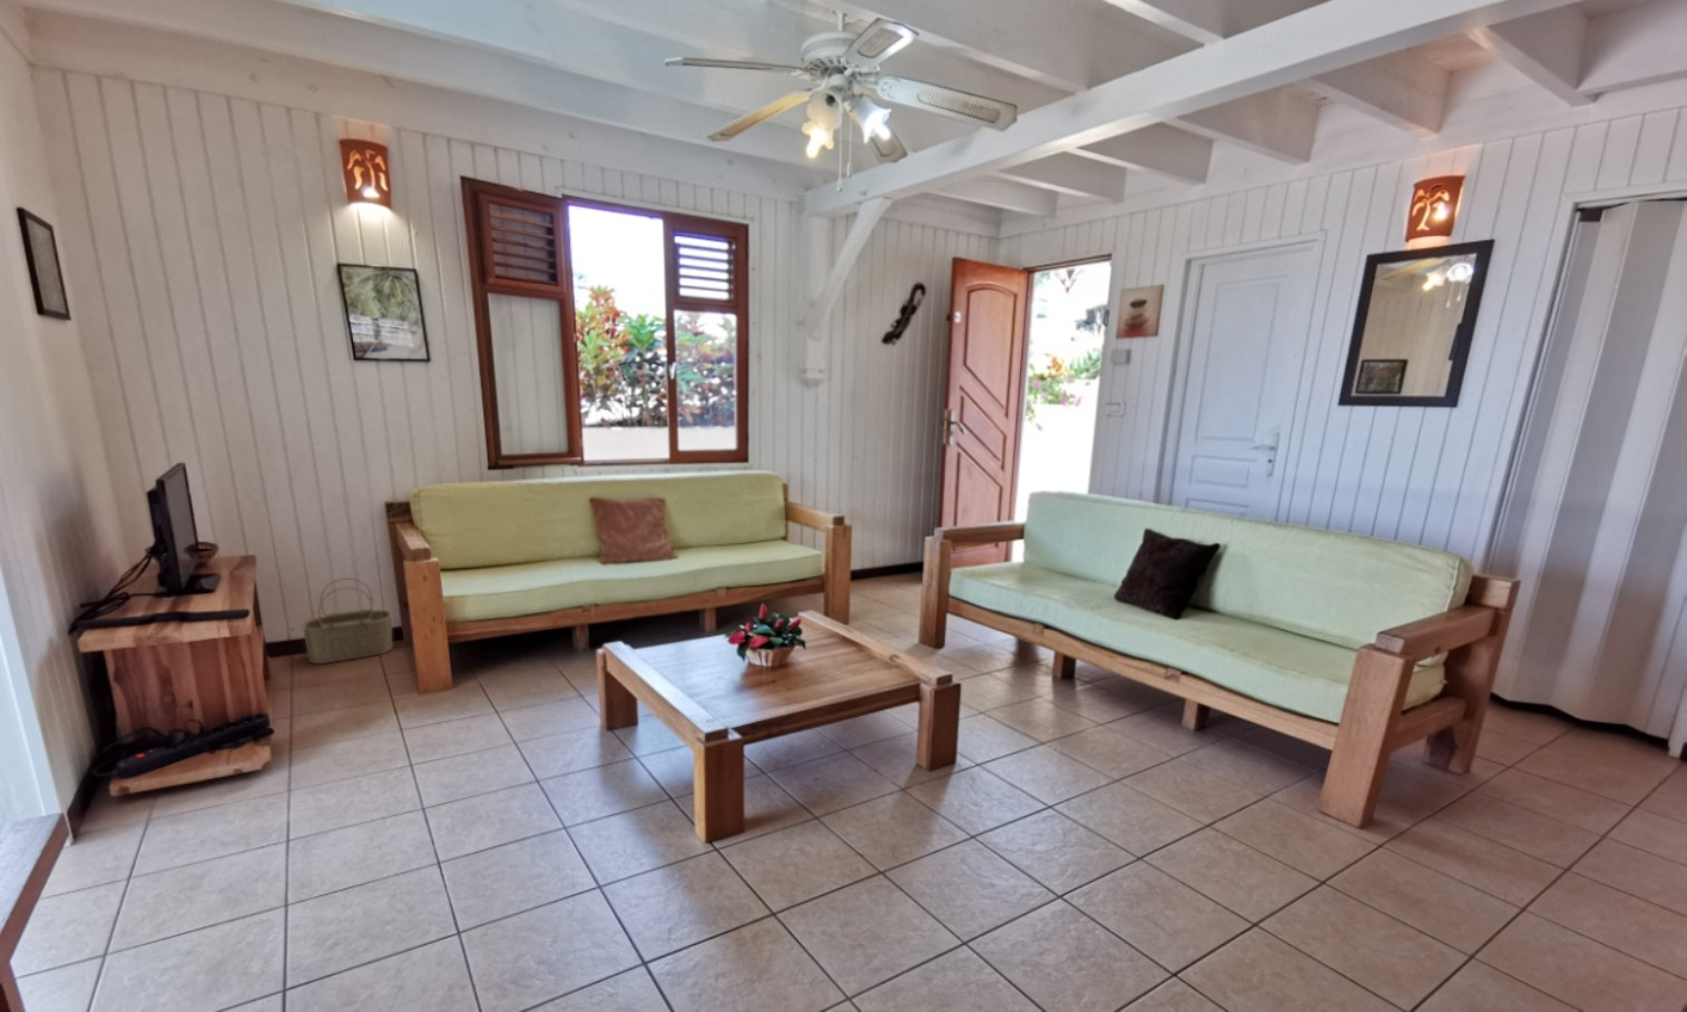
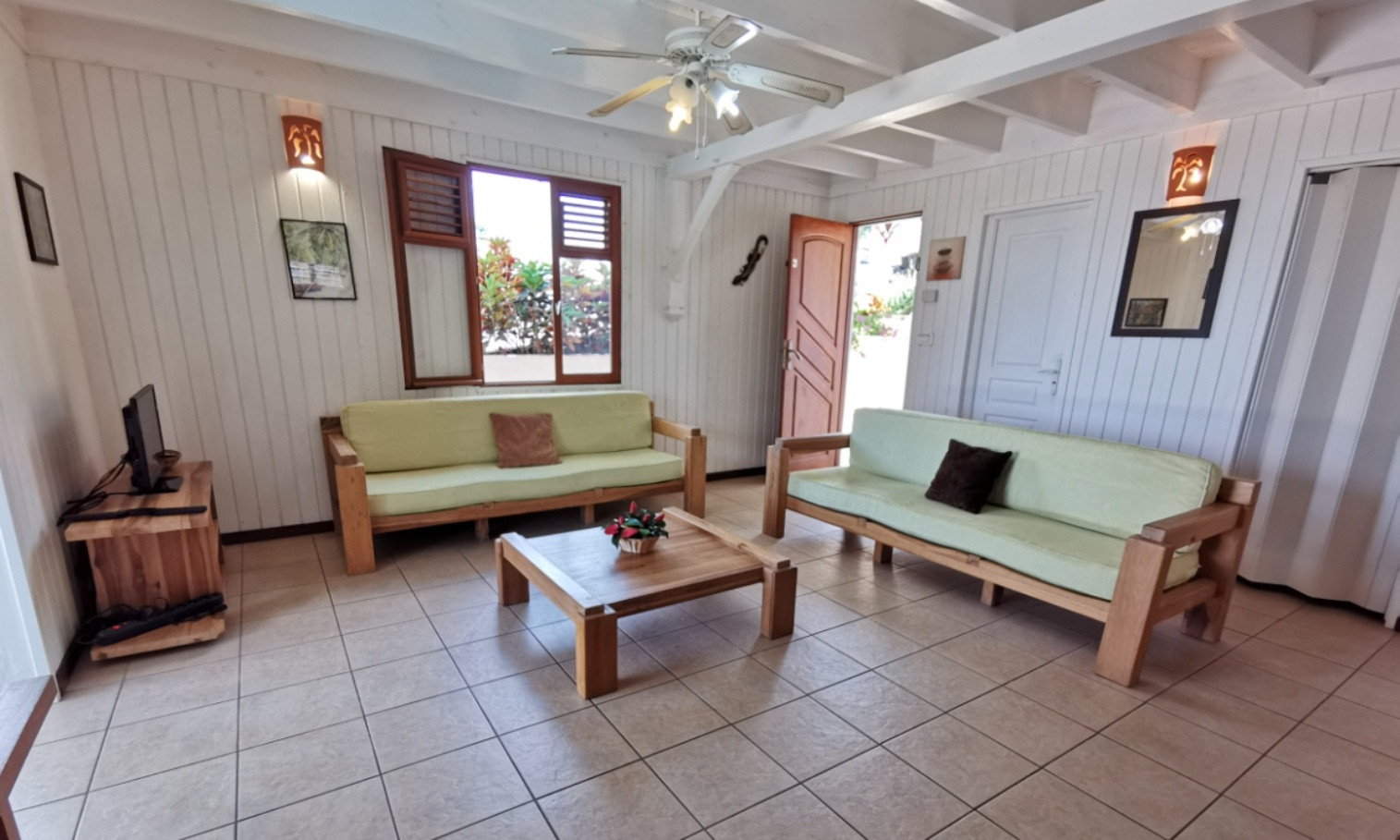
- wicker basket (347, 618)
